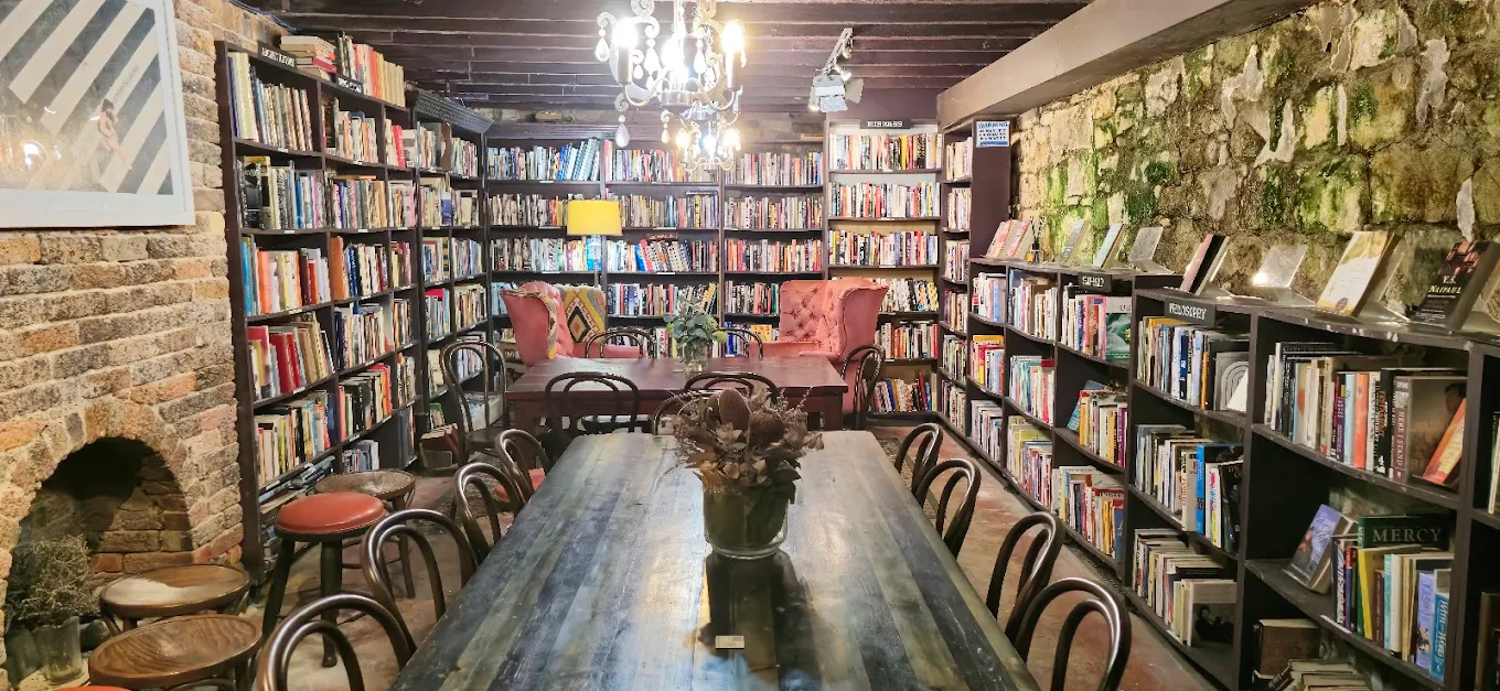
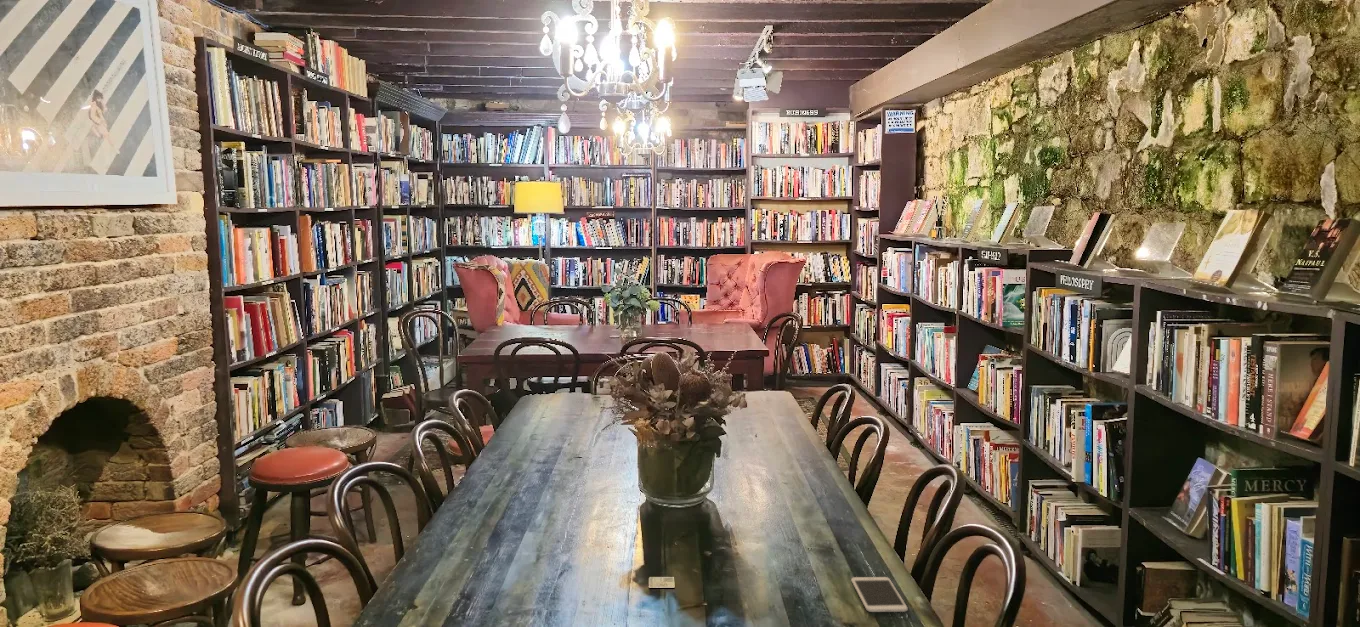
+ smartphone (878, 593)
